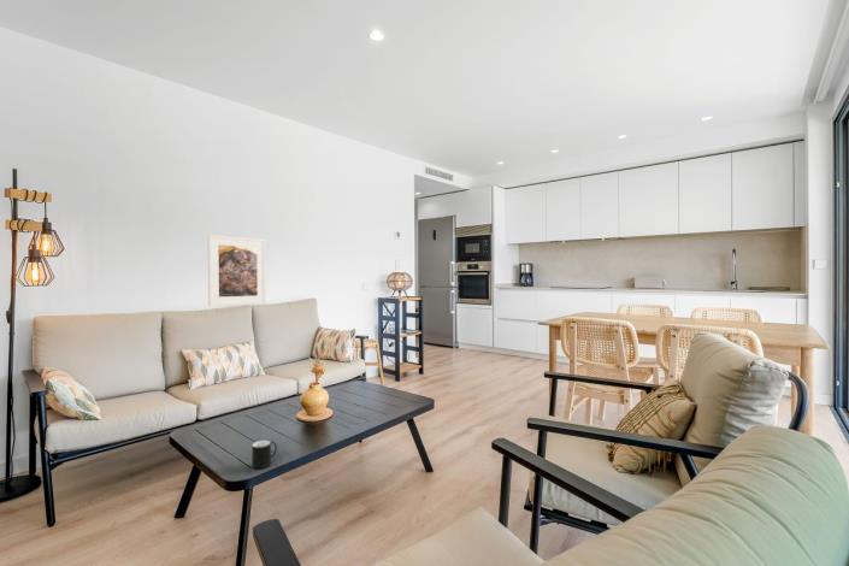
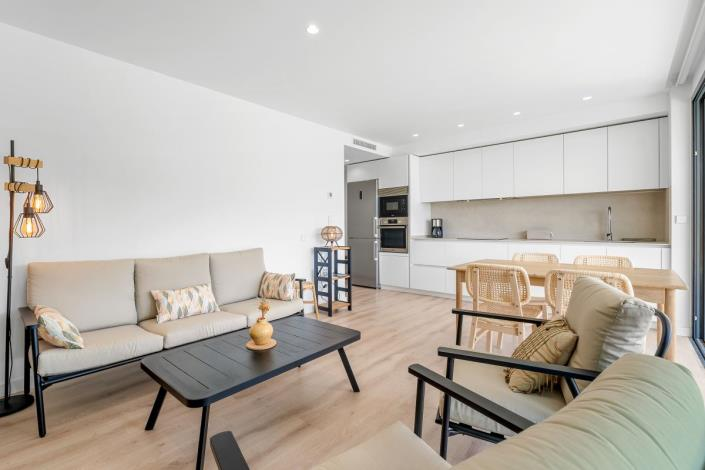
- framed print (237, 271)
- cup (265, 453)
